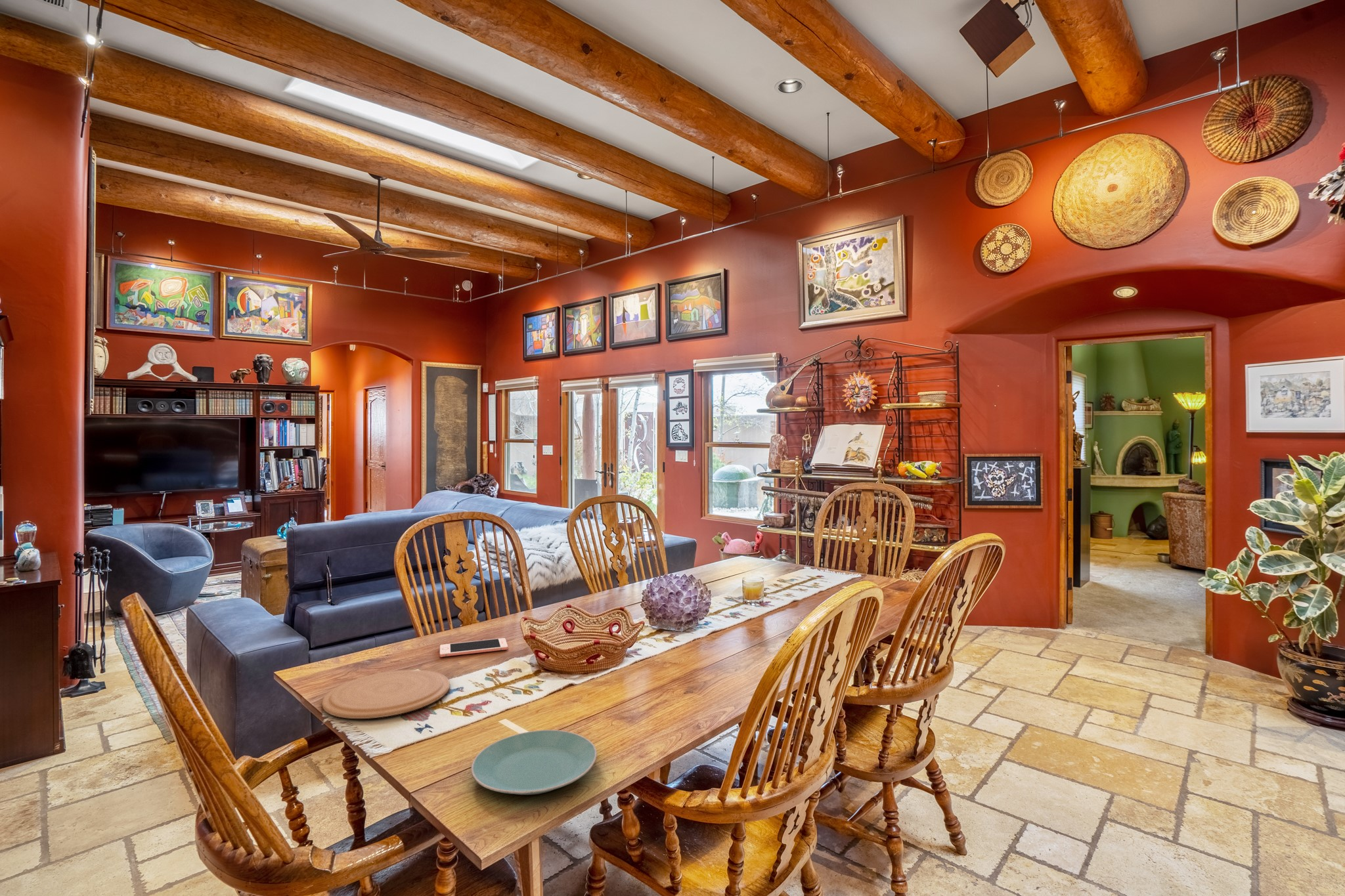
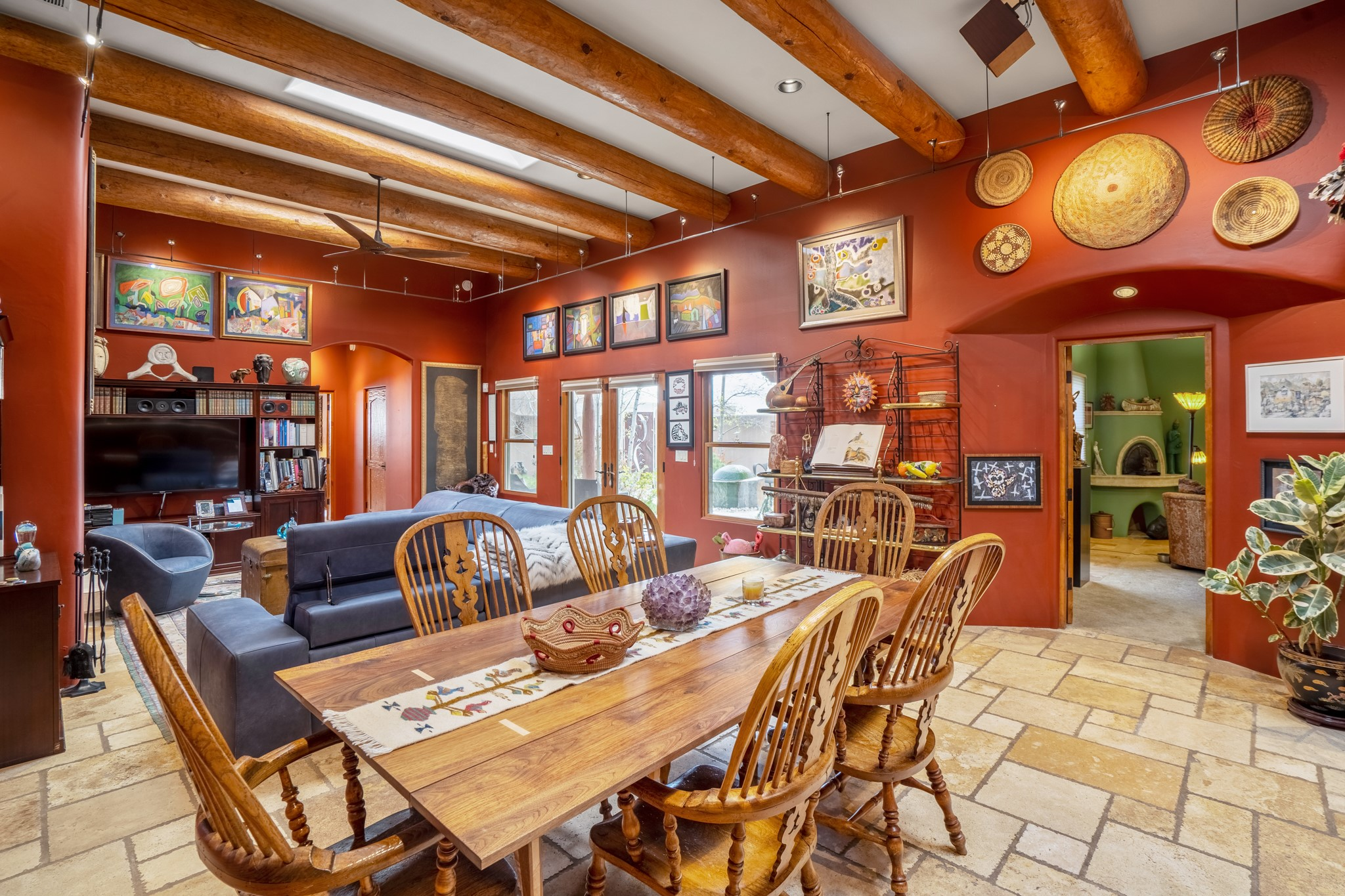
- plate (388, 691)
- plate (535, 765)
- cell phone (474, 647)
